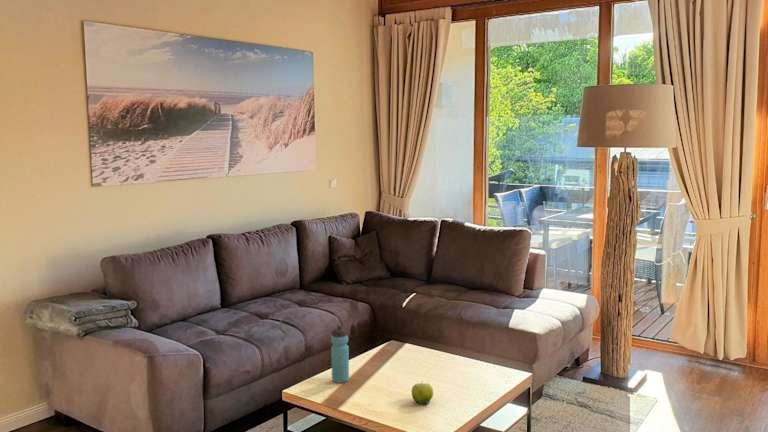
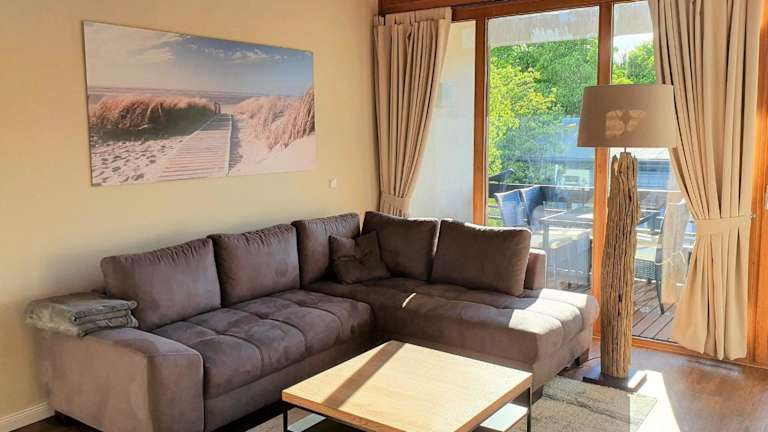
- fruit (422, 392)
- water bottle (339, 353)
